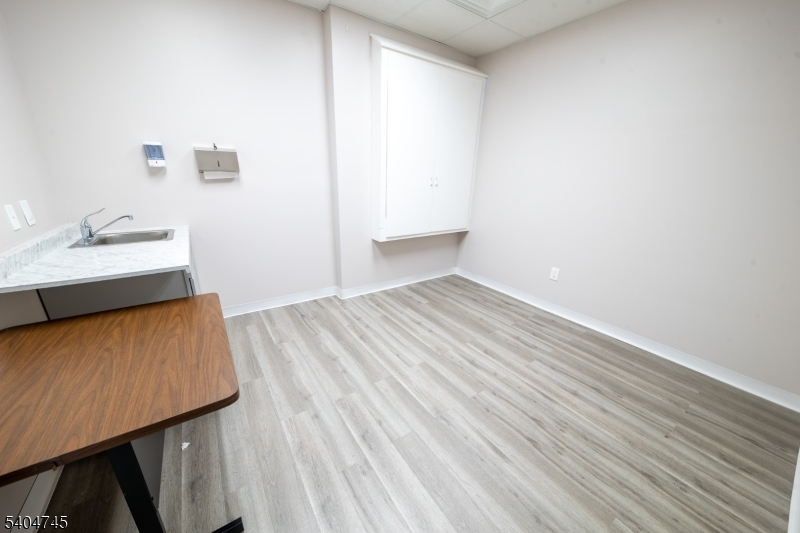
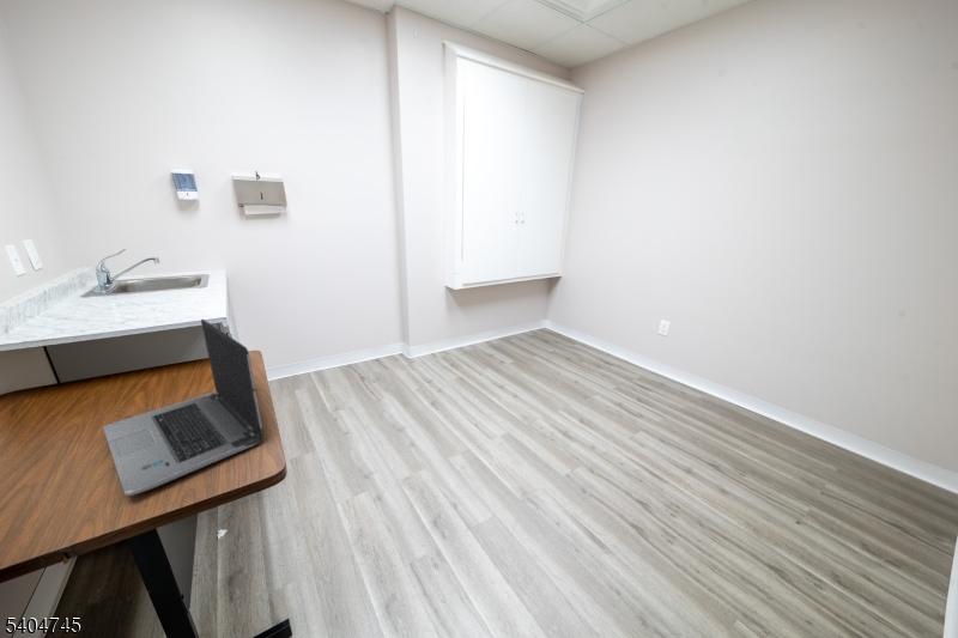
+ laptop computer (175, 403)
